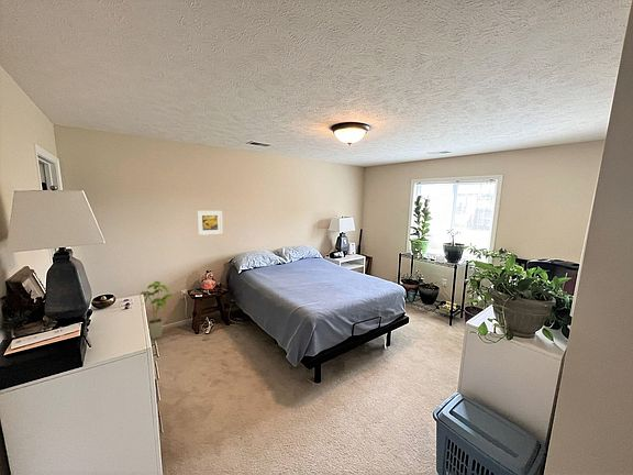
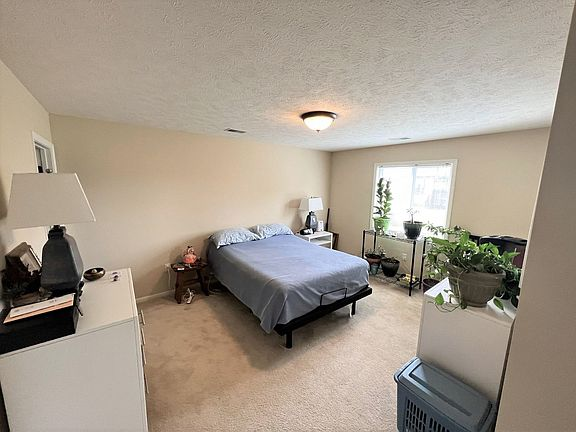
- house plant (158, 308)
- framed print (210, 222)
